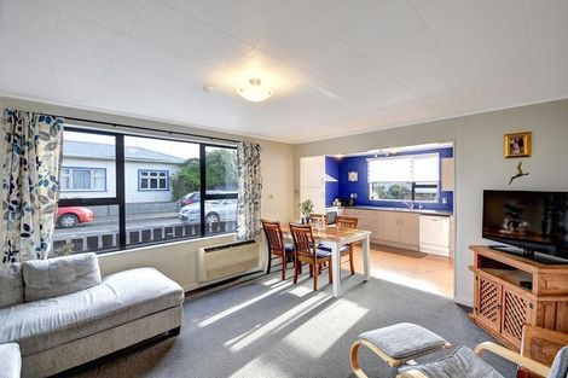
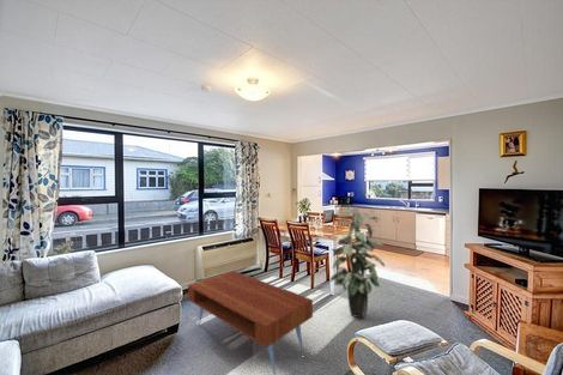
+ indoor plant (355, 260)
+ coffee table (246, 315)
